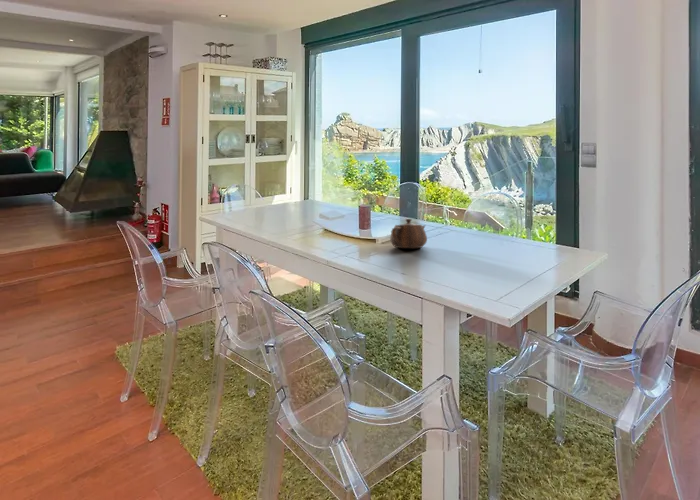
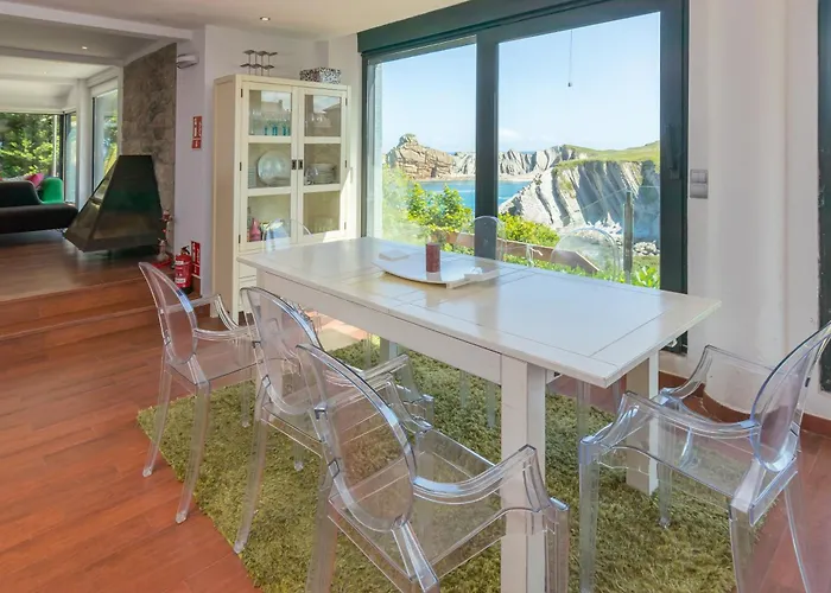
- teapot (409, 233)
